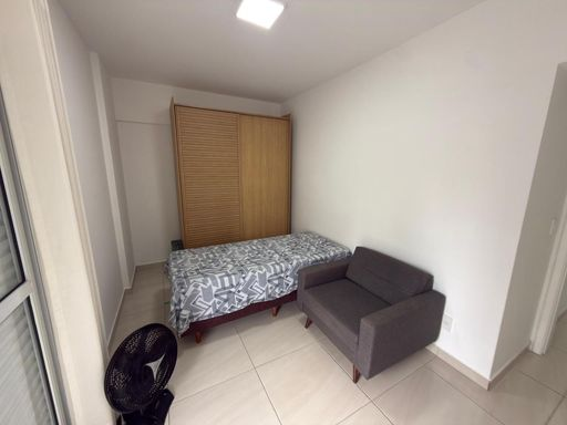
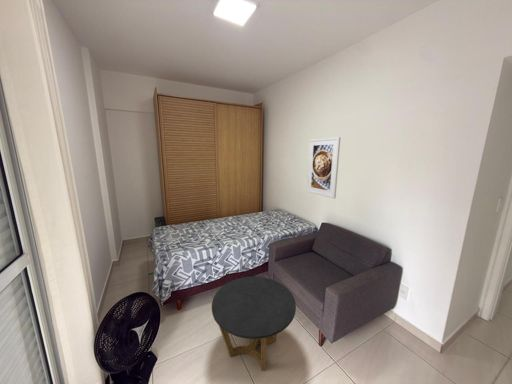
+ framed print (321, 167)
+ side table (253, 324)
